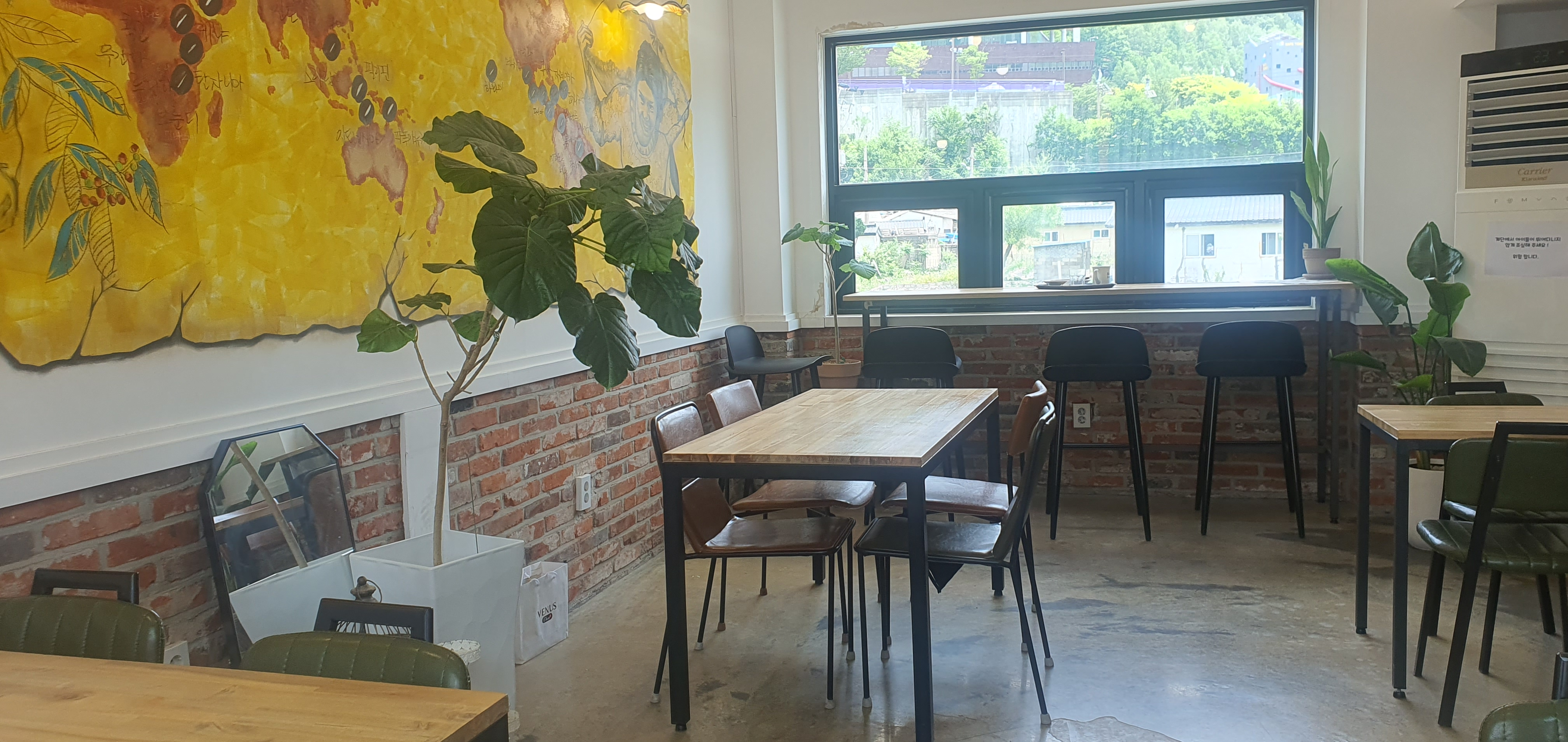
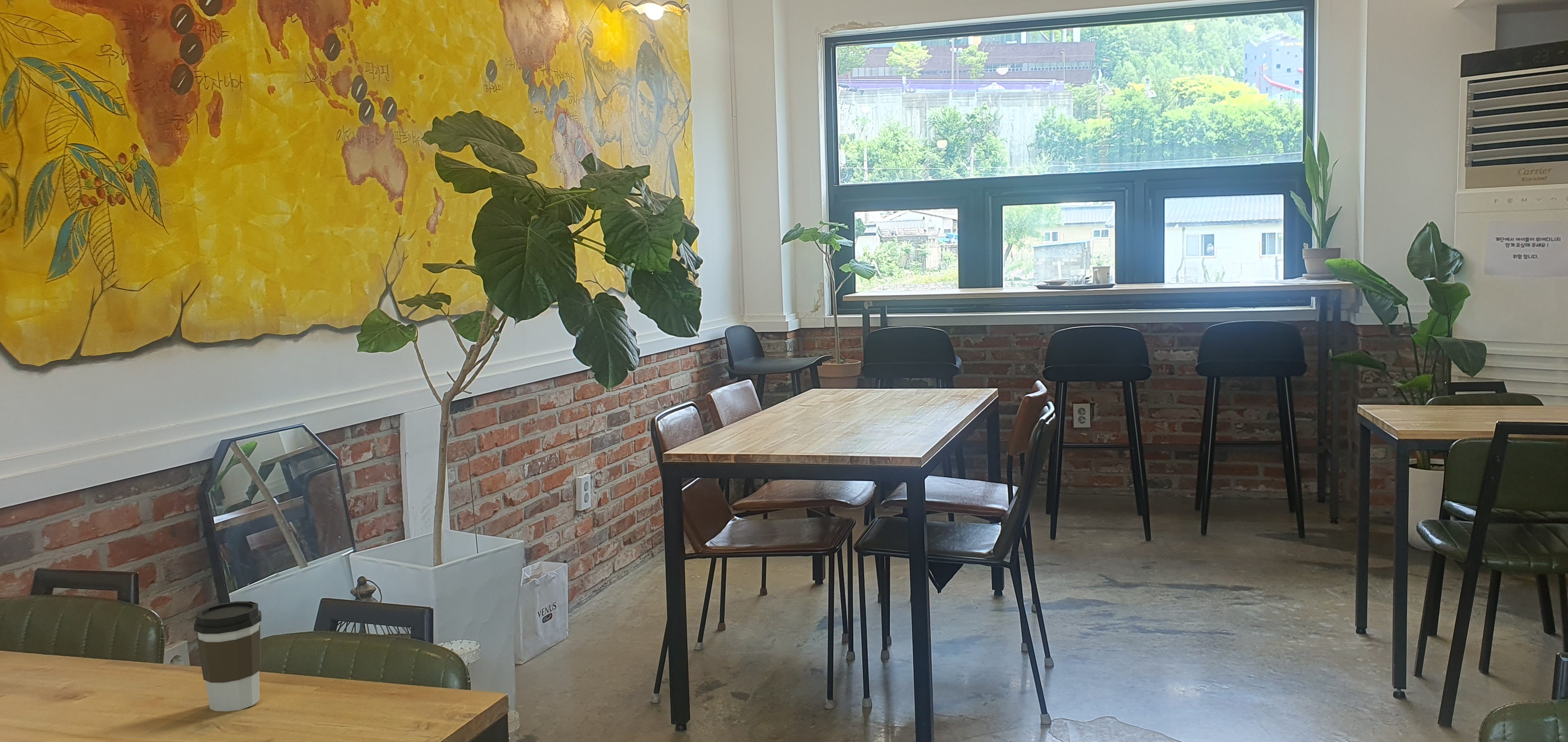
+ coffee cup (231, 656)
